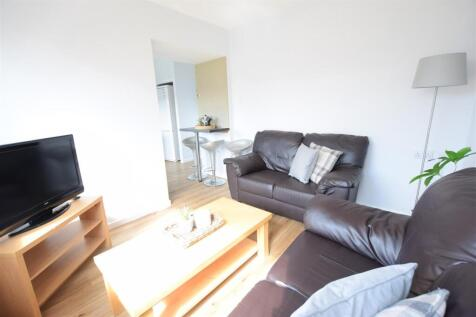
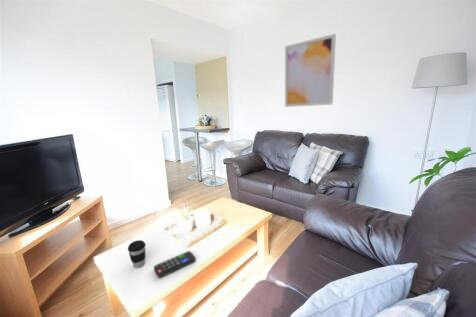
+ remote control (175, 263)
+ wall art (307, 74)
+ coffee cup (137, 254)
